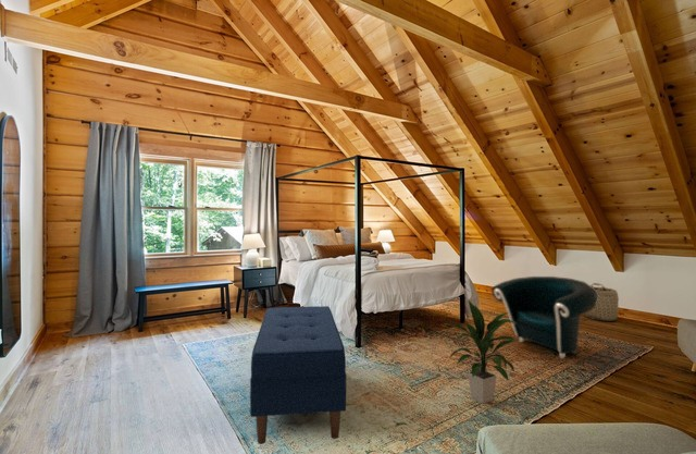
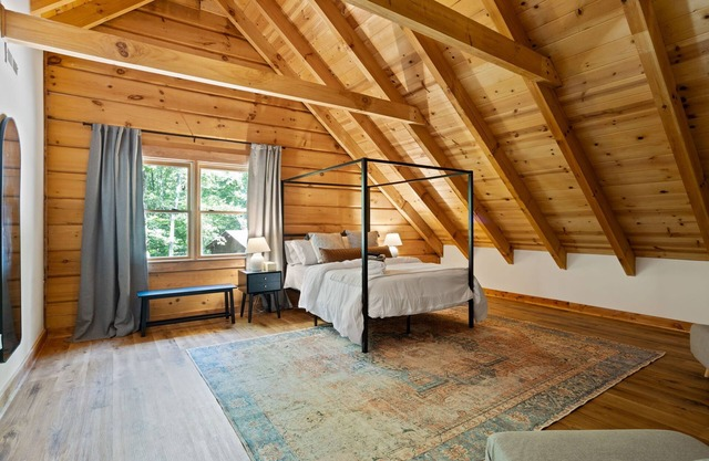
- indoor plant (485, 352)
- basket (600, 300)
- armchair (550, 312)
- bench (298, 360)
